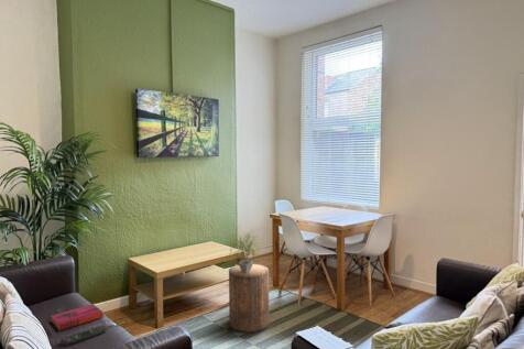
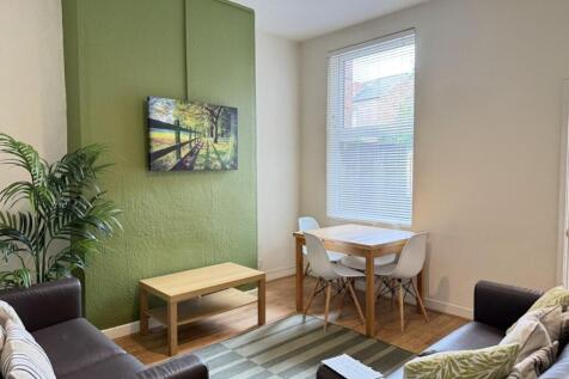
- remote control (84, 335)
- hardback book (77, 316)
- stool (249, 296)
- potted plant (244, 249)
